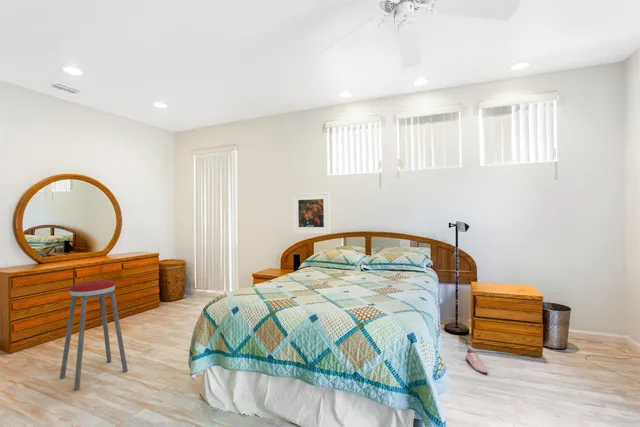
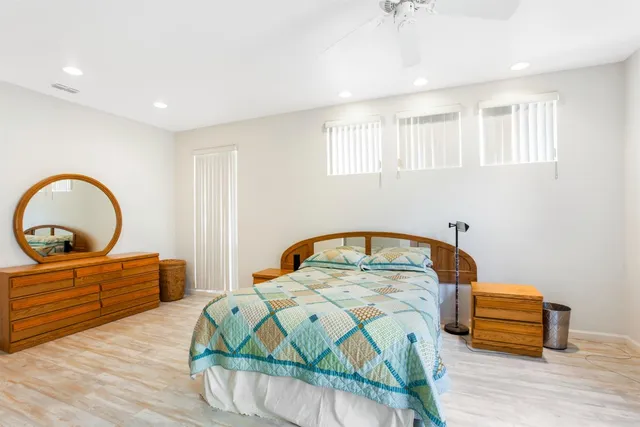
- music stool (84, 328)
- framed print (311, 213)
- shoe (475, 359)
